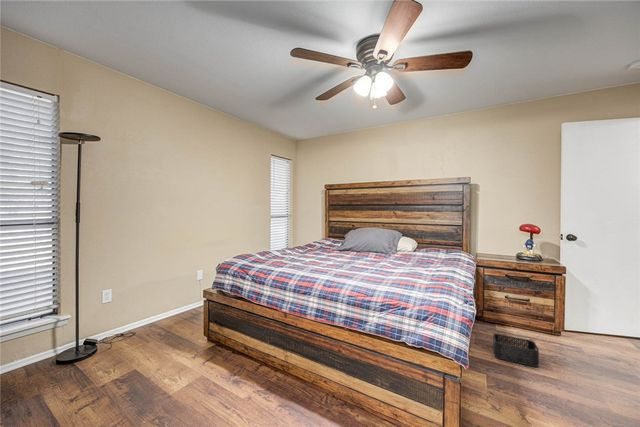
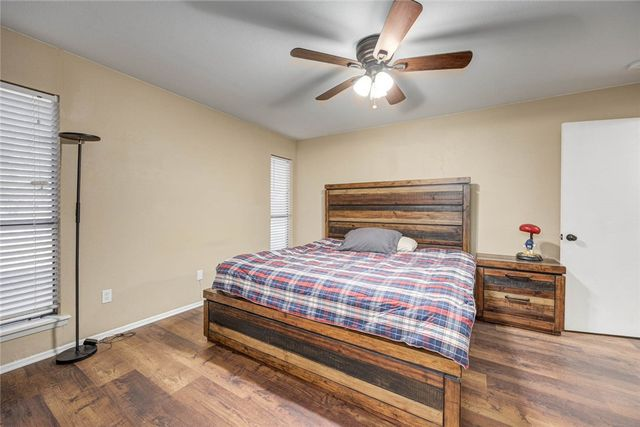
- storage bin (514, 349)
